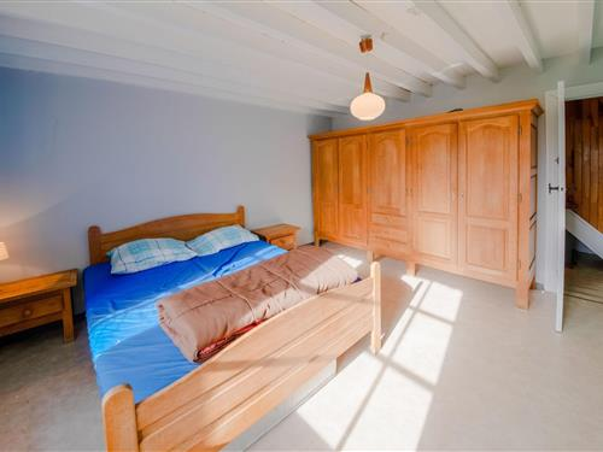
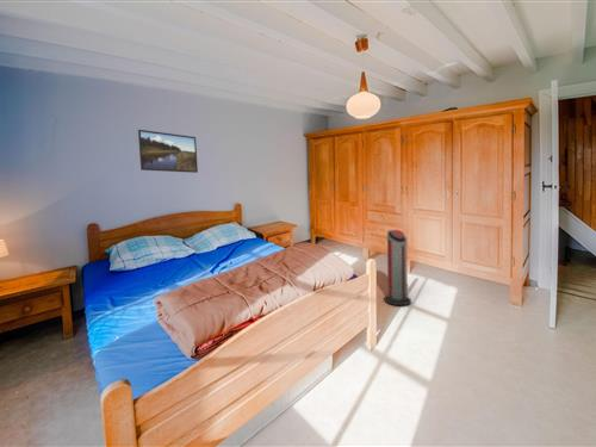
+ air purifier (397, 265)
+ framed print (169, 153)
